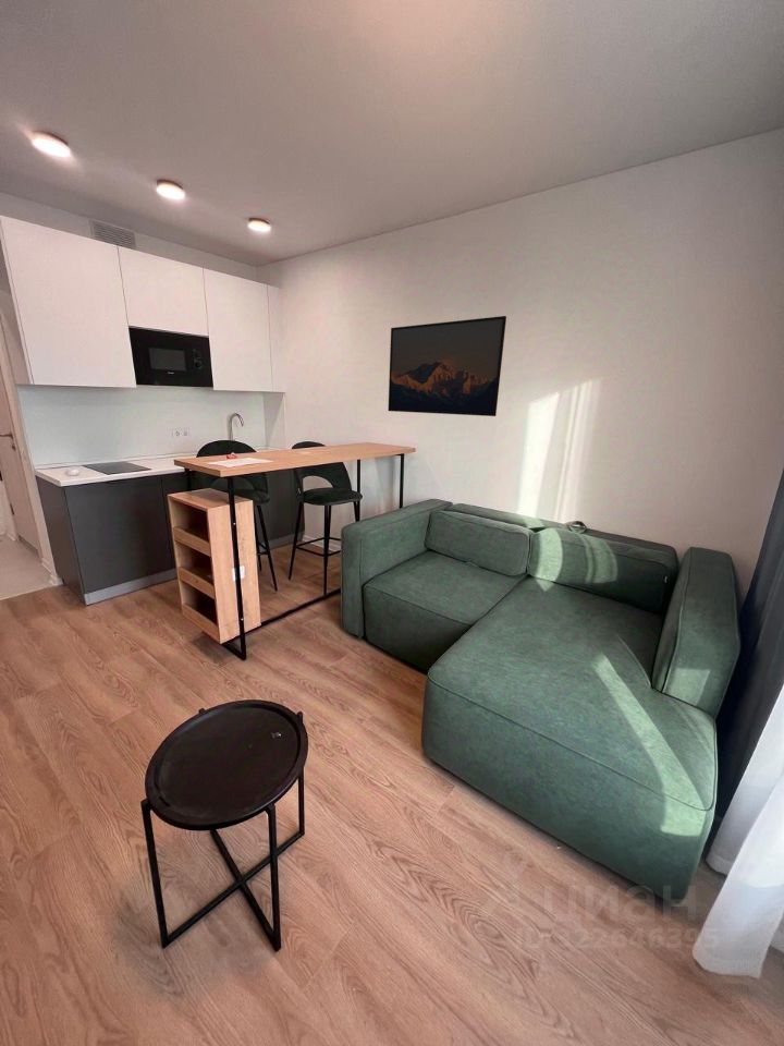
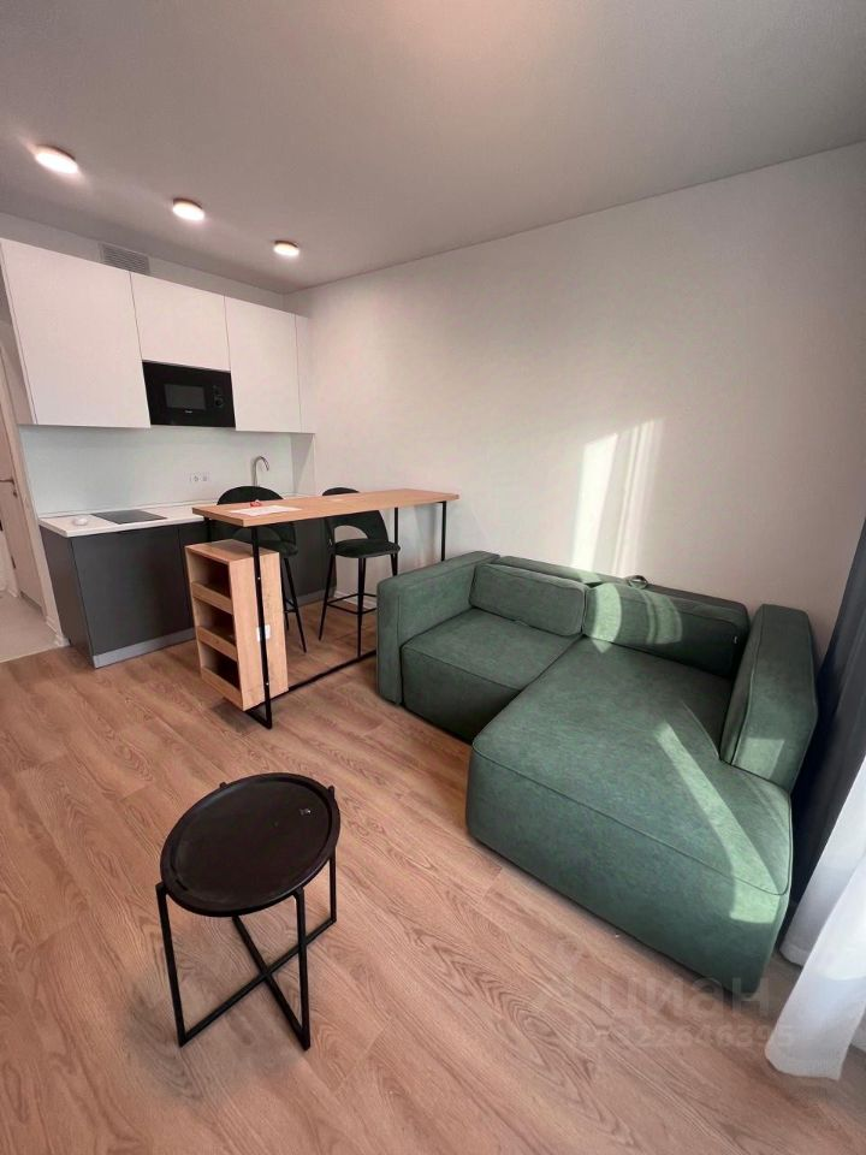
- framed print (440, 369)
